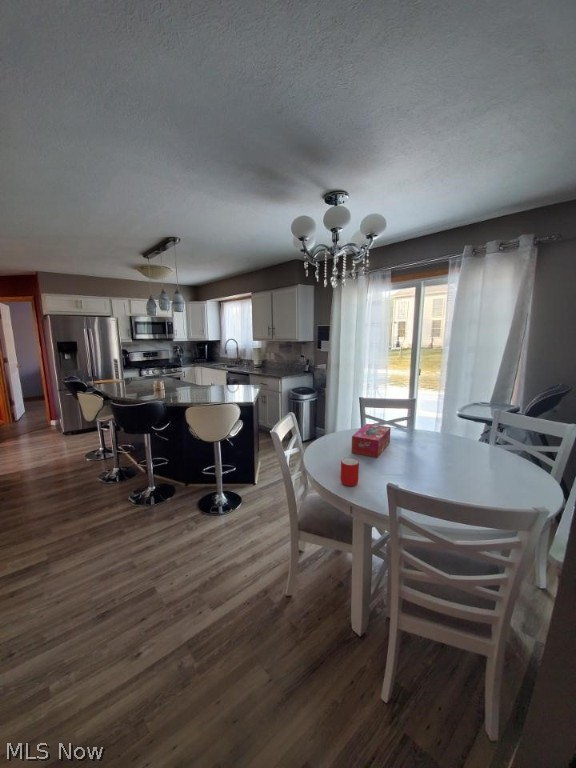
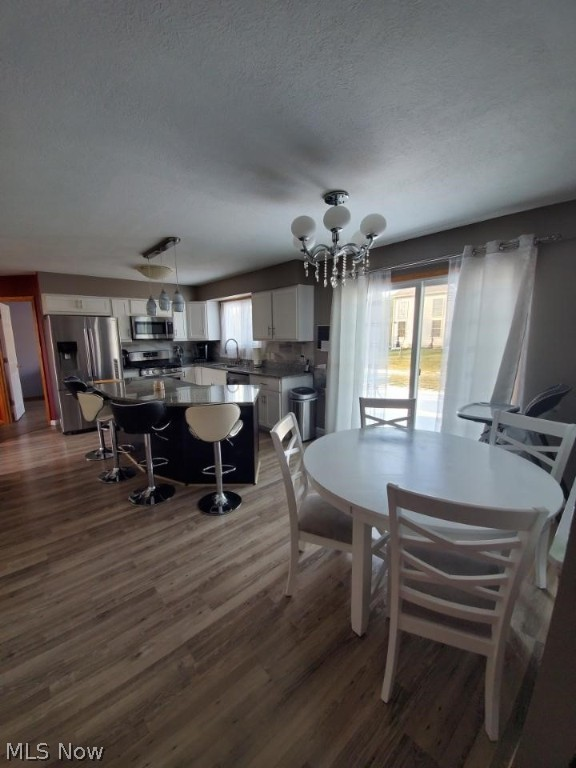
- tissue box (371, 439)
- cup (348, 470)
